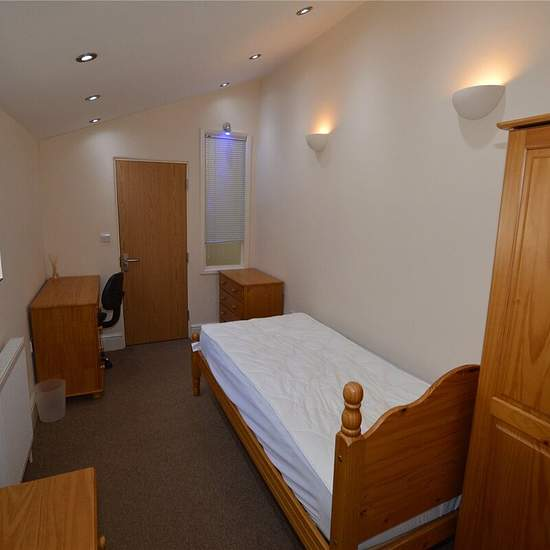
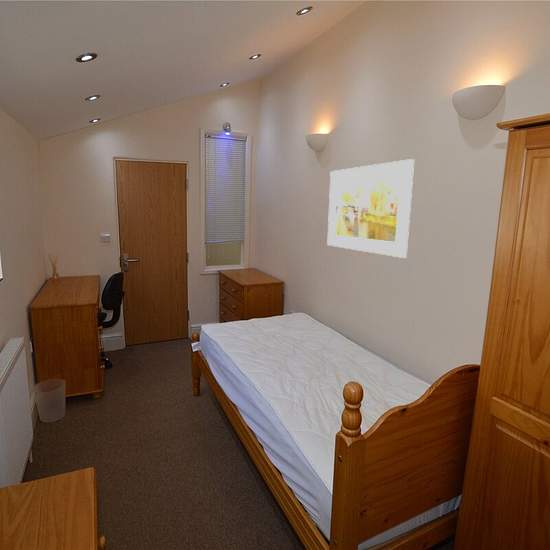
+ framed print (363, 209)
